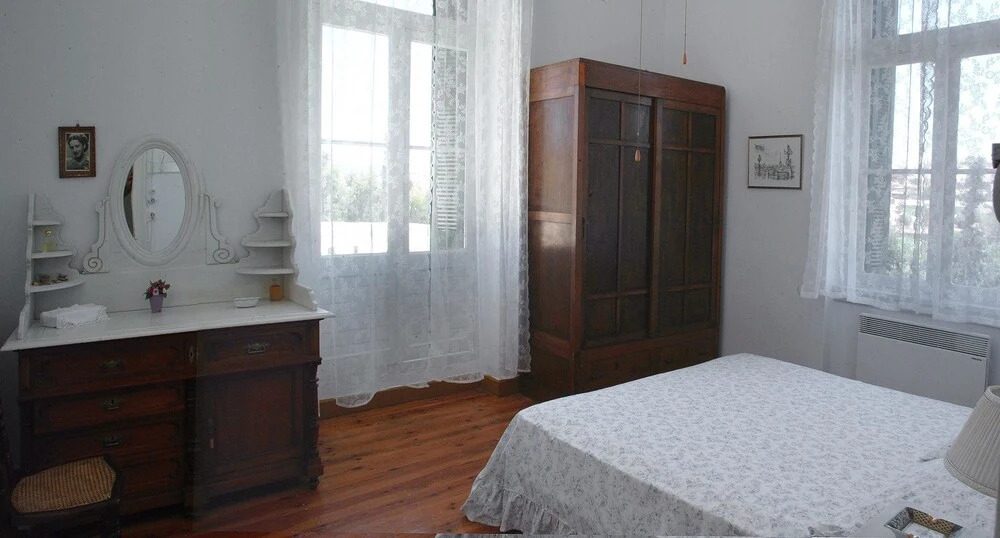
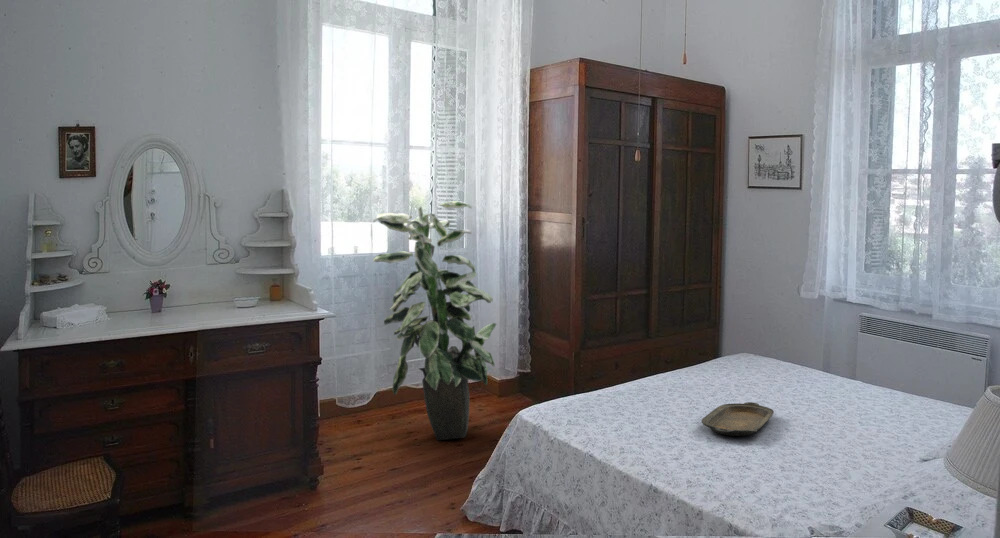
+ indoor plant (440, 321)
+ serving tray (738, 419)
